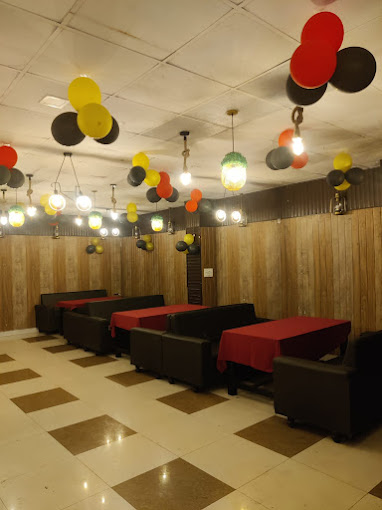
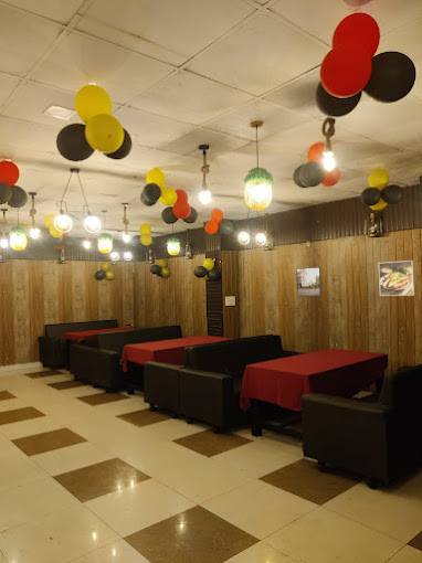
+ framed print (308, 282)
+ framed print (395, 278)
